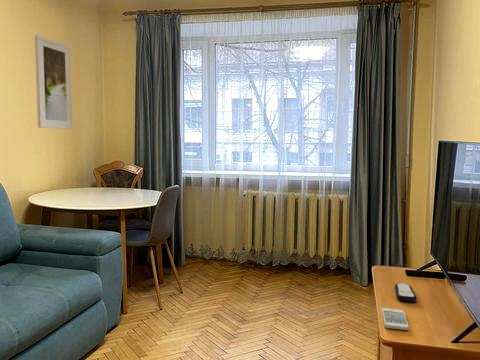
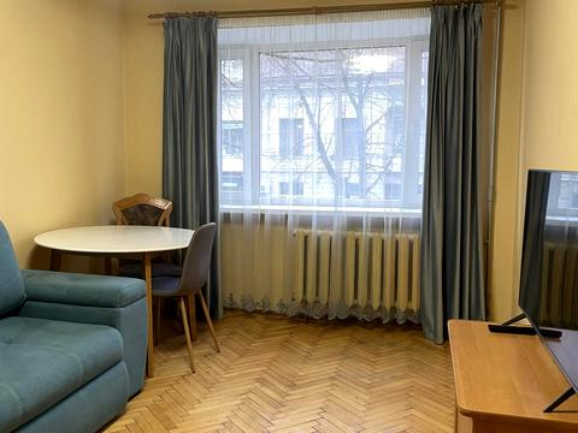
- smartphone (394, 318)
- remote control (404, 291)
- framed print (54, 85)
